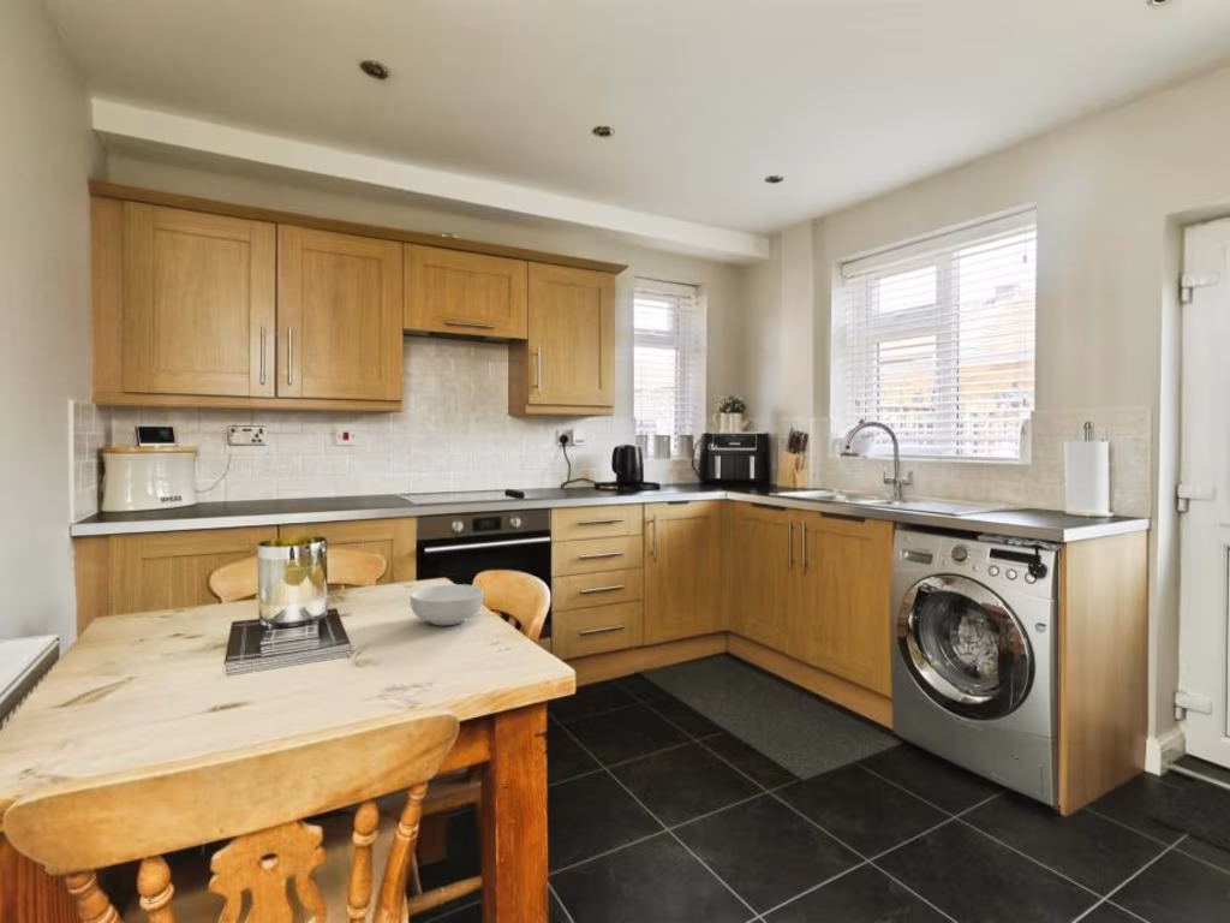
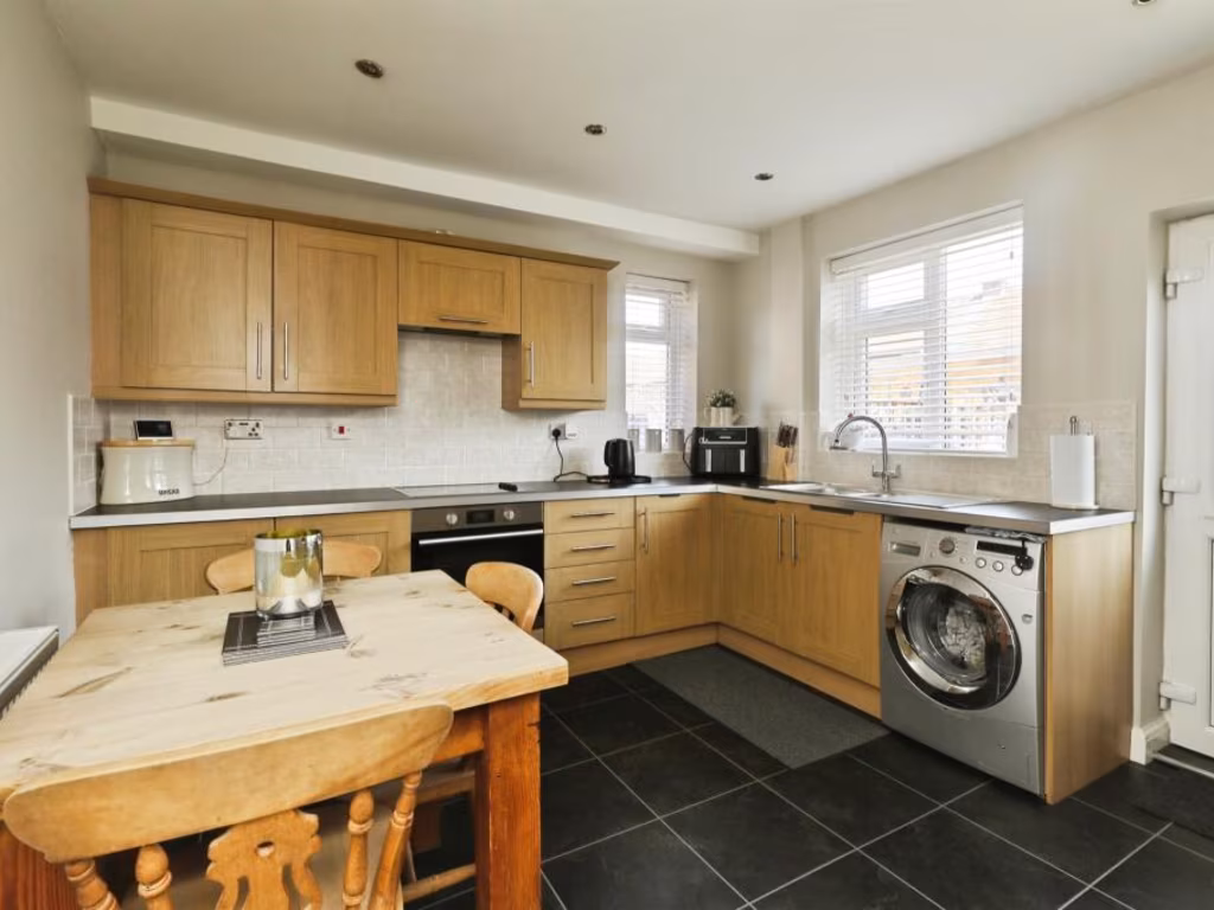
- cereal bowl (447, 606)
